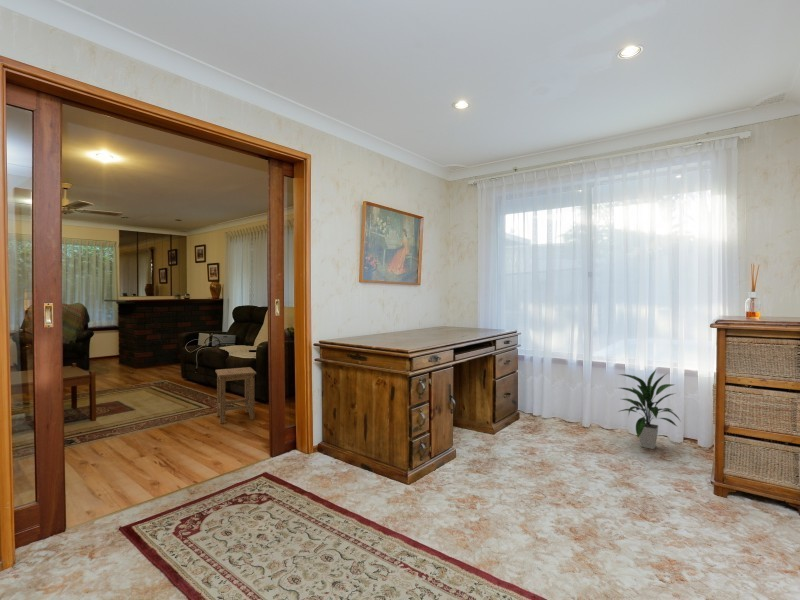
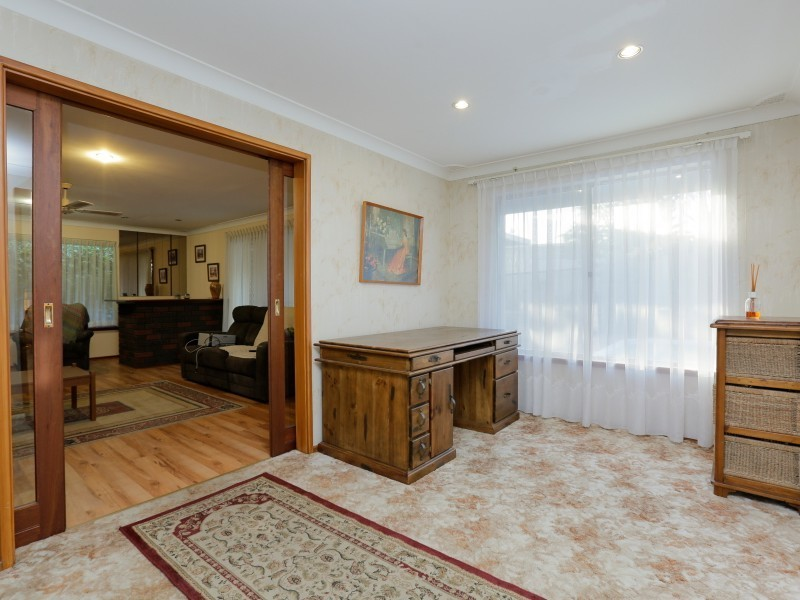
- stool (238, 399)
- indoor plant (647, 407)
